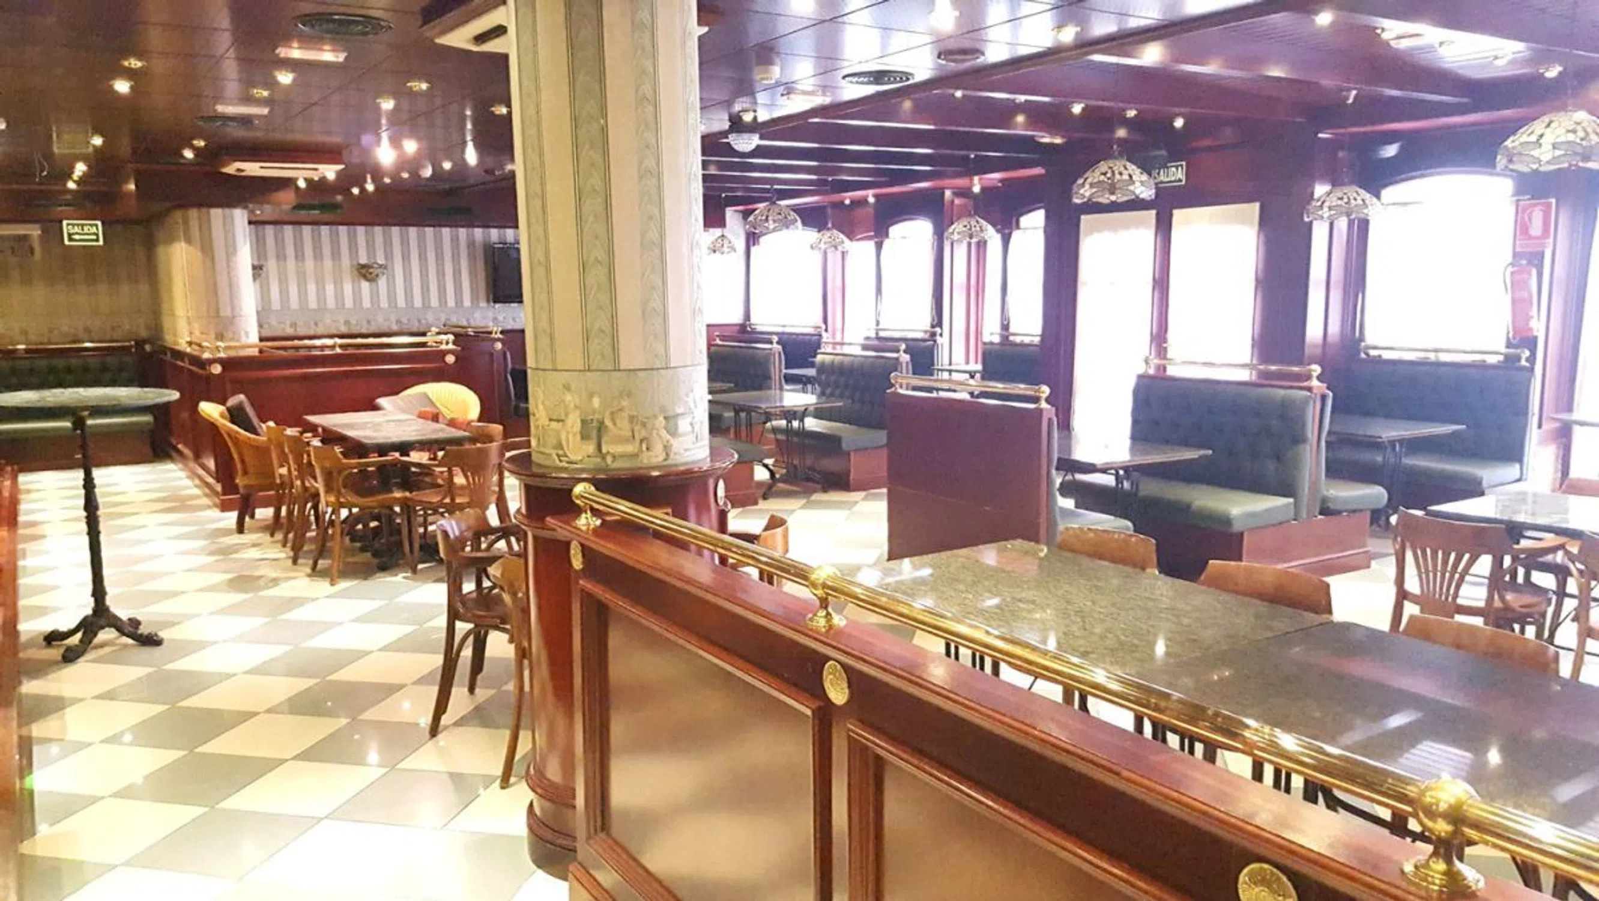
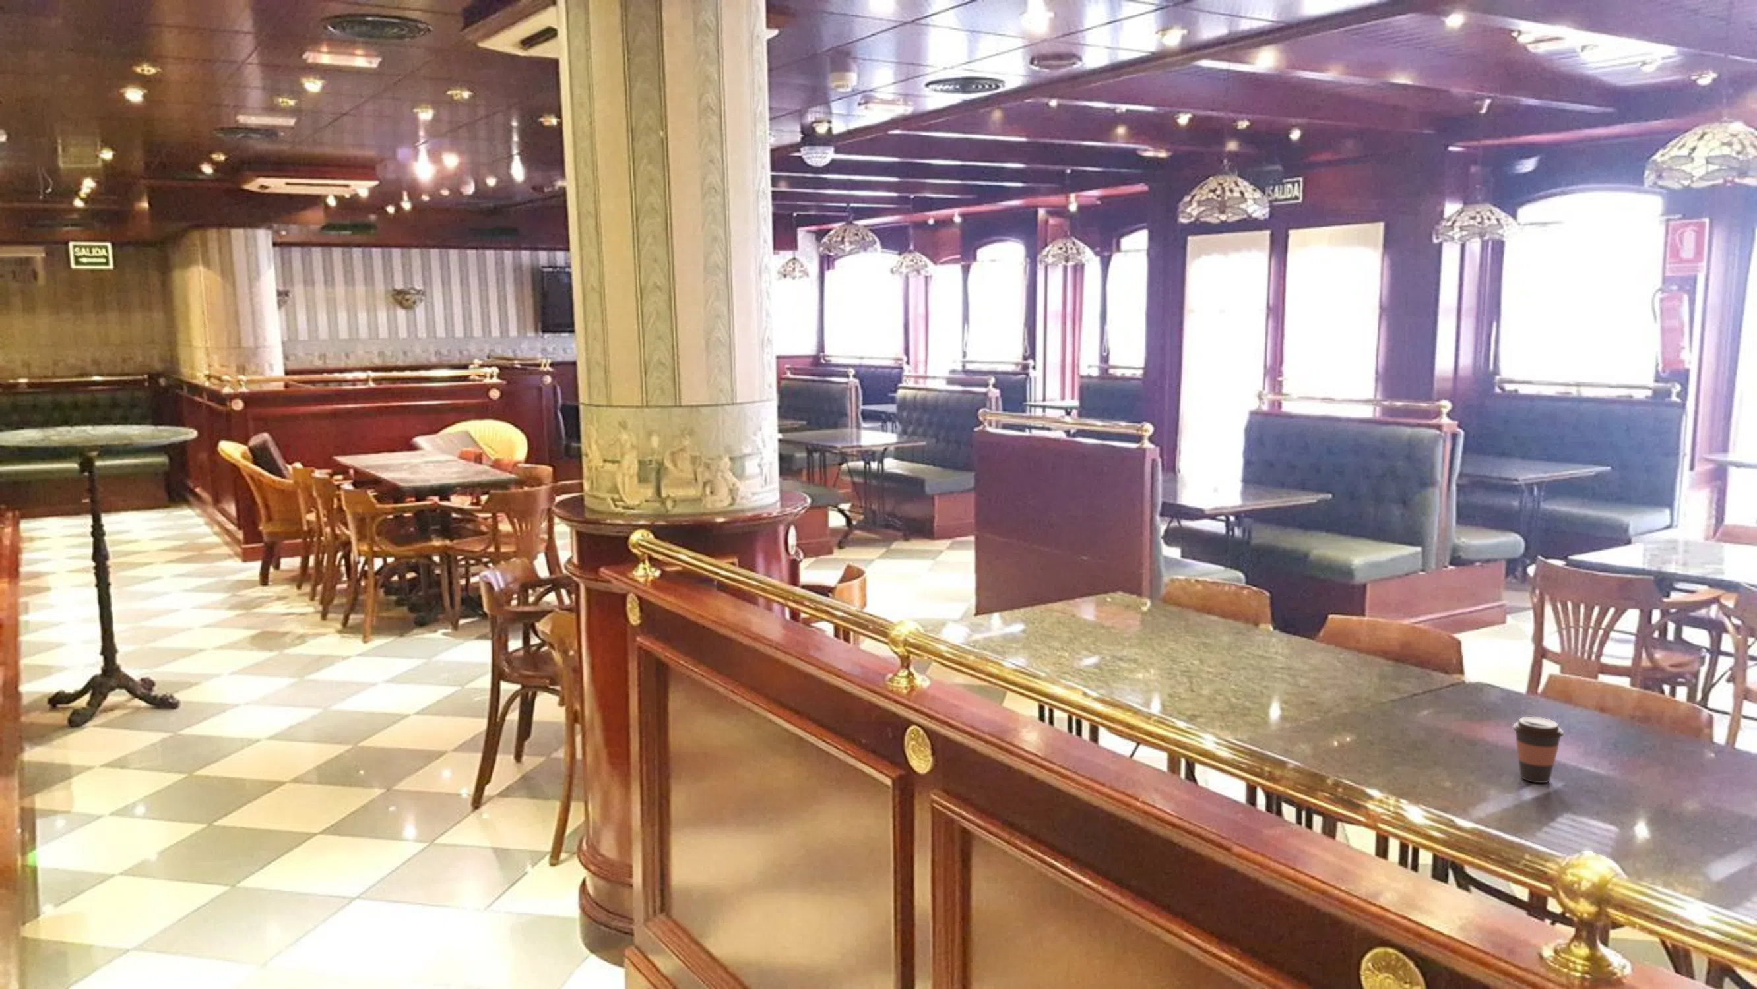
+ coffee cup (1536, 750)
